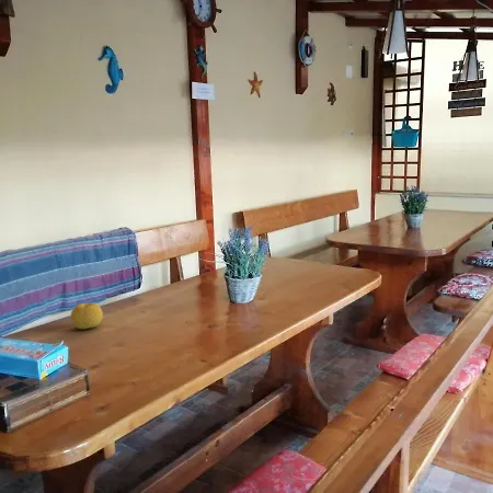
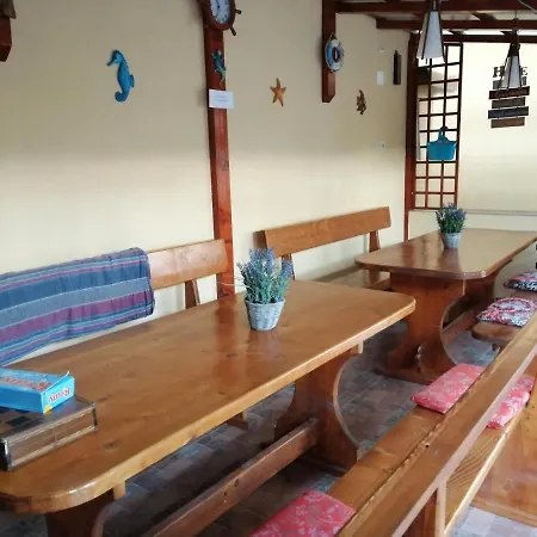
- fruit (87, 314)
